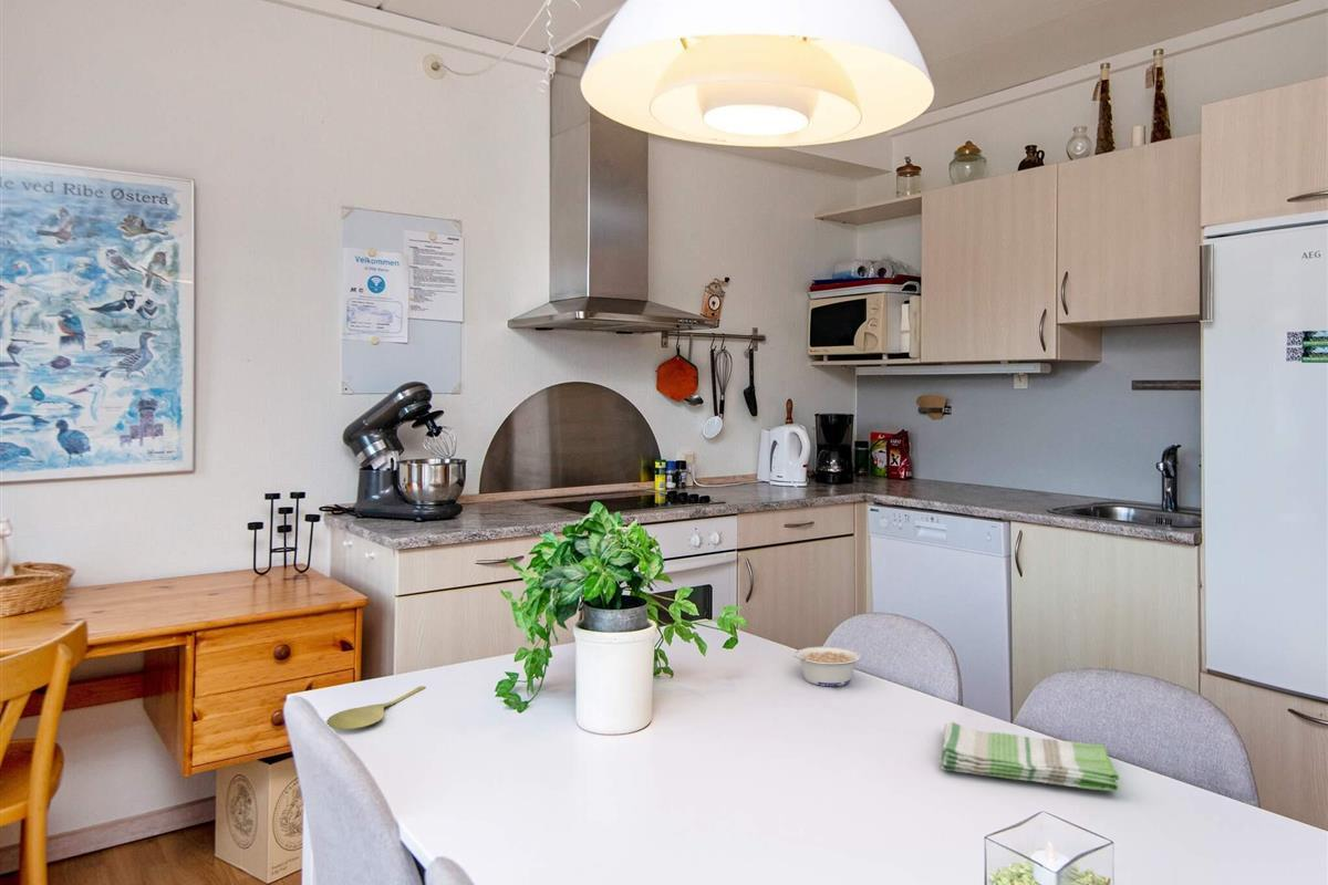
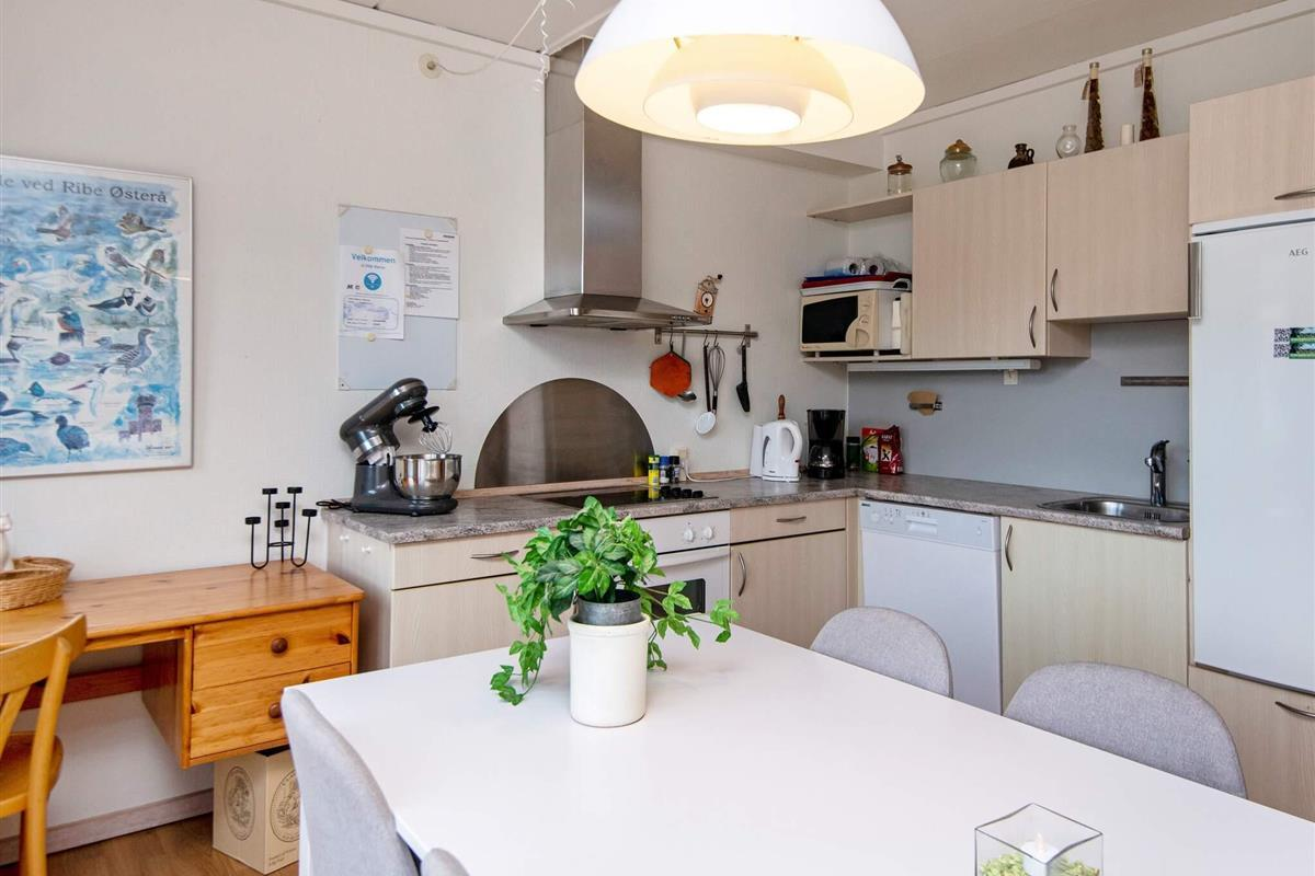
- legume (827, 665)
- spoon (383, 704)
- dish towel (1024, 750)
